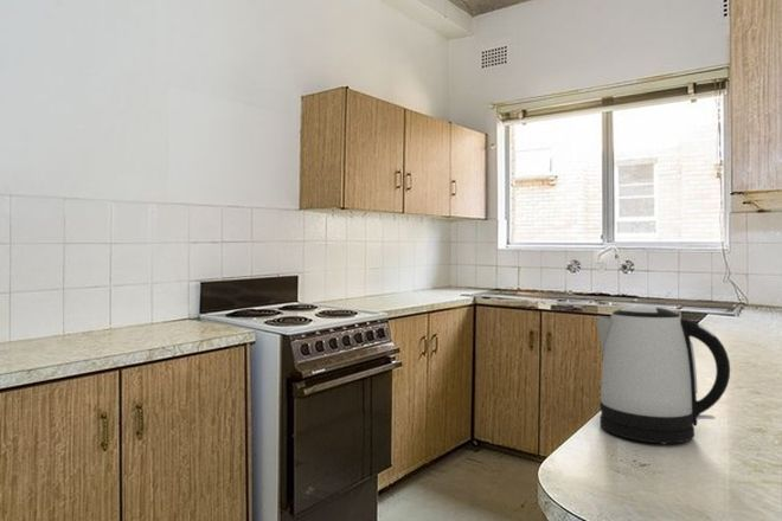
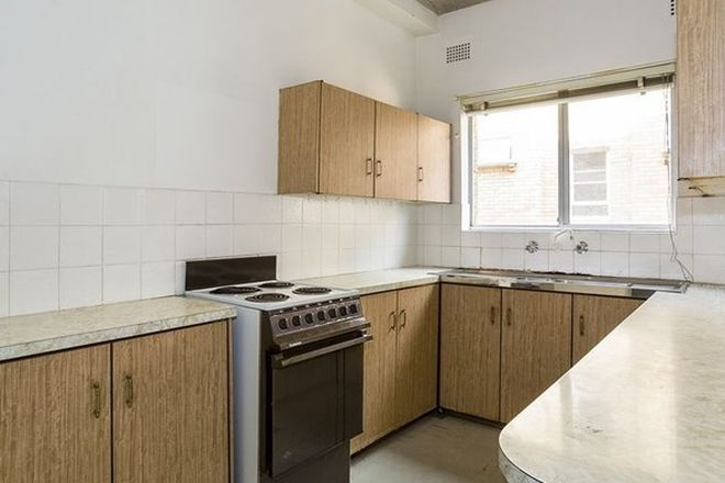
- kettle (659, 369)
